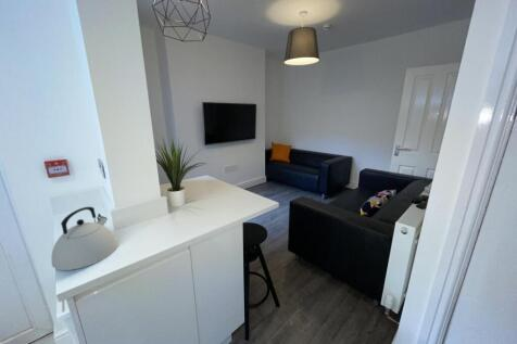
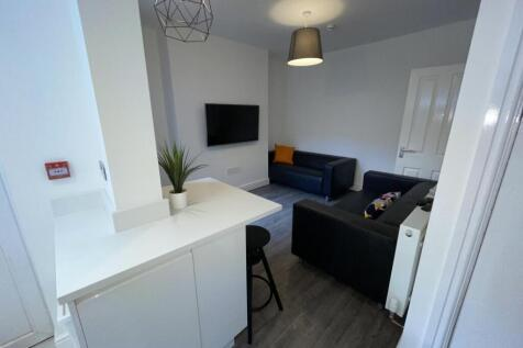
- kettle (84, 230)
